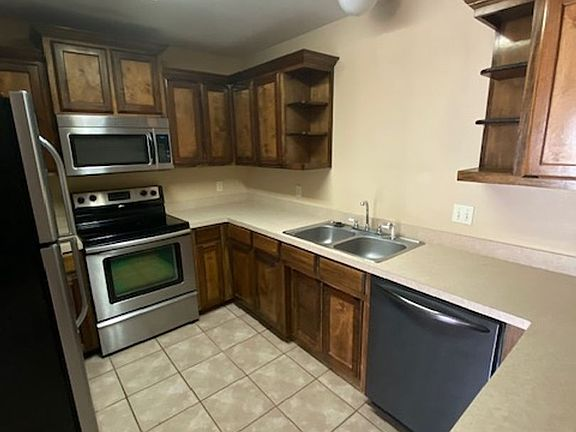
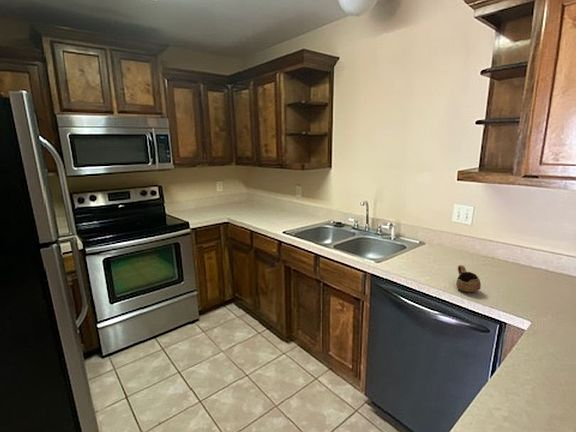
+ cup (468, 279)
